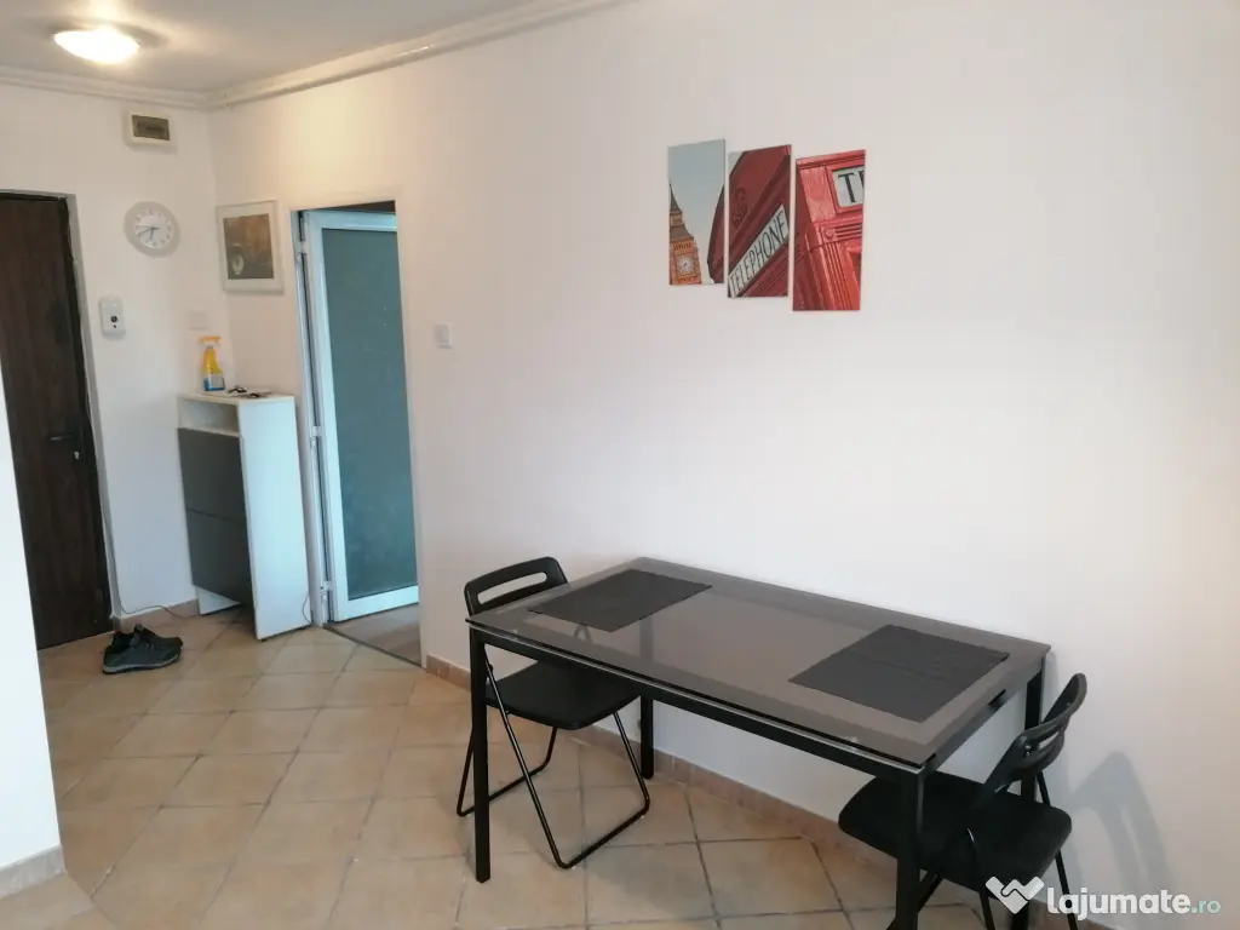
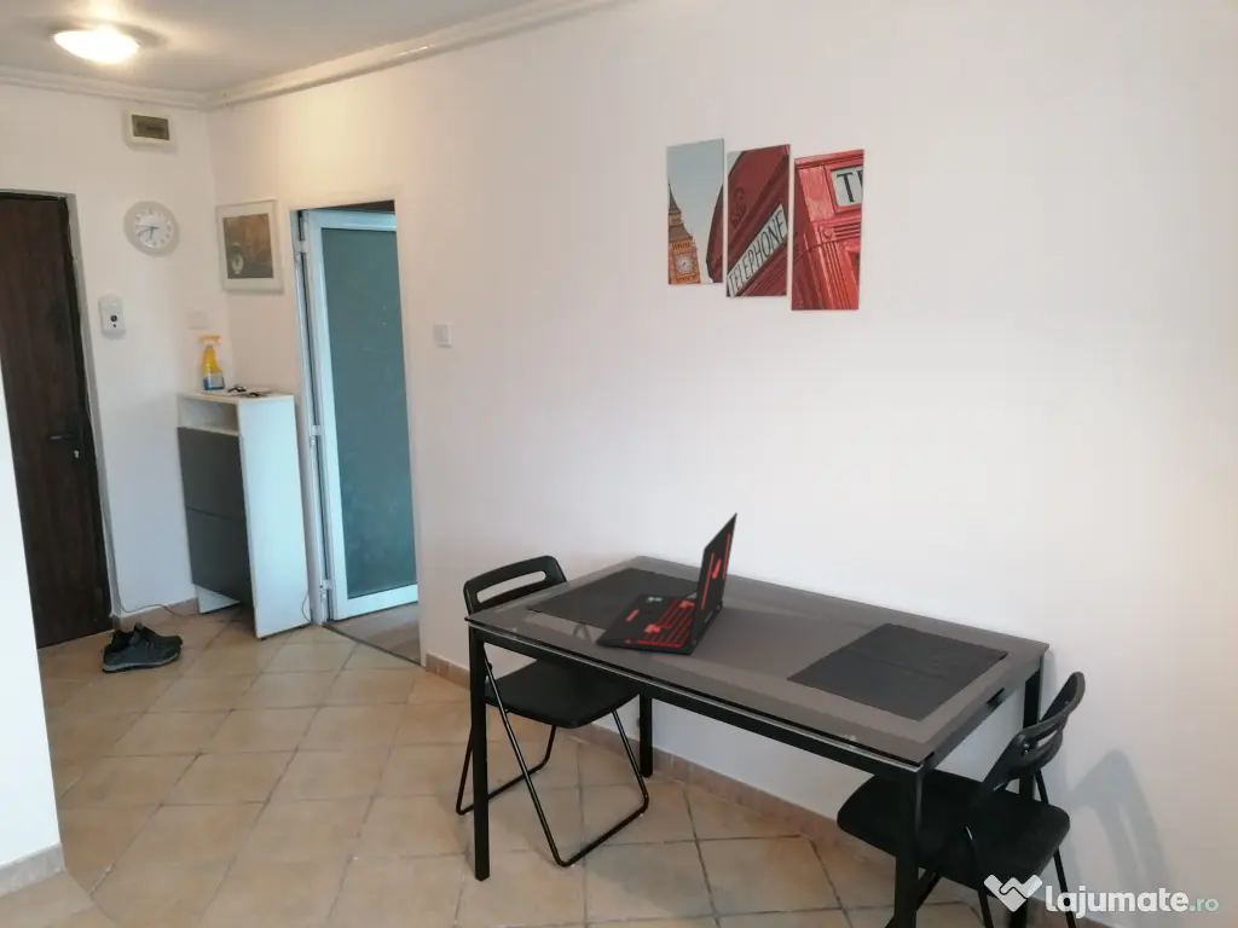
+ laptop (670, 596)
